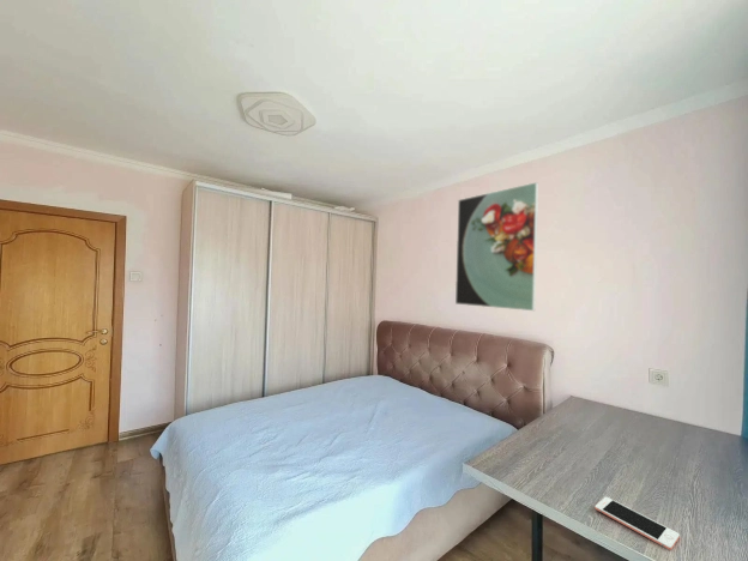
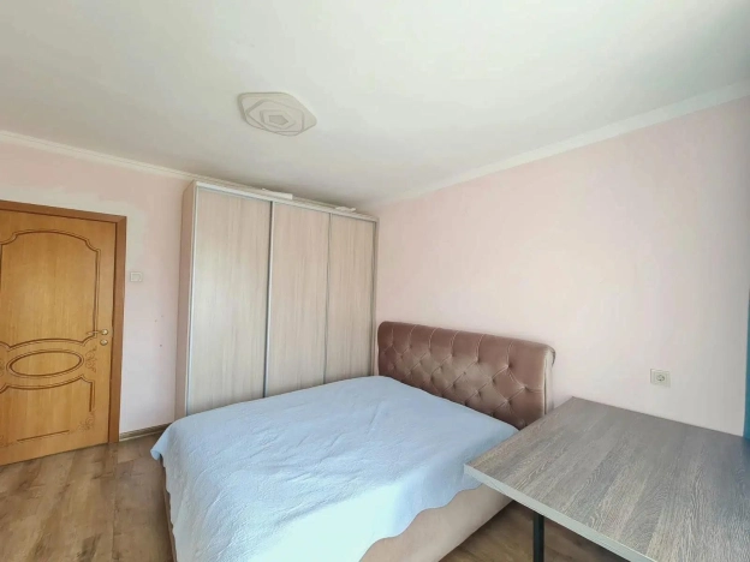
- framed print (493, 249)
- cell phone (634, 520)
